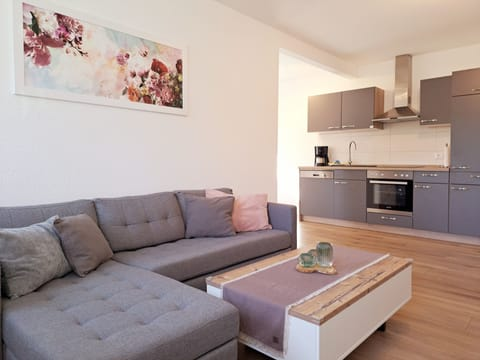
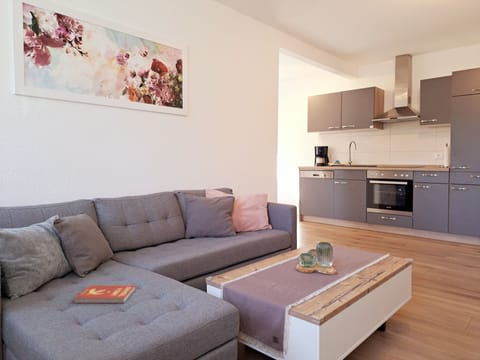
+ book (106, 293)
